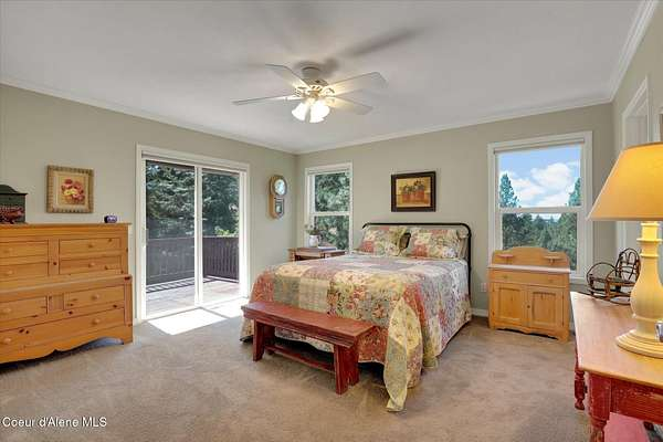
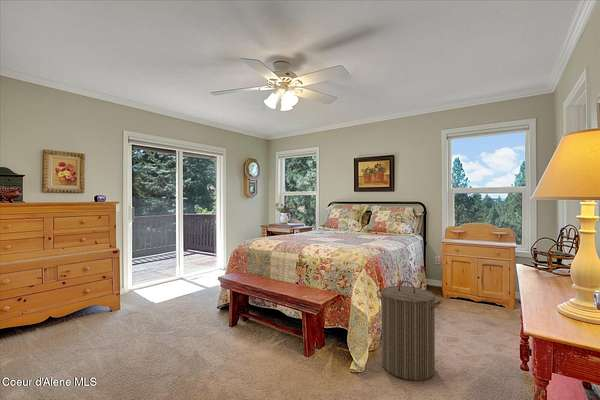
+ laundry hamper (407, 323)
